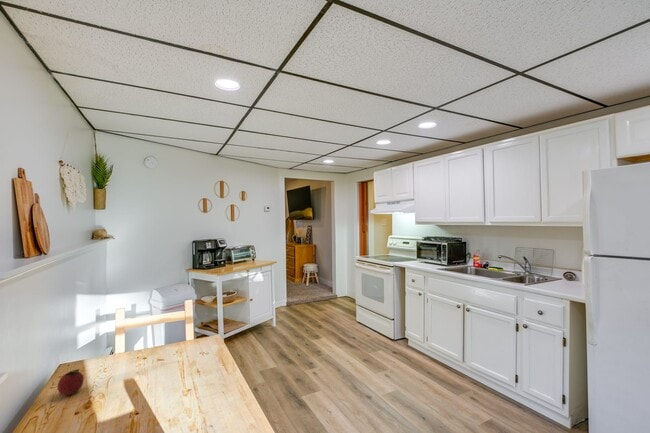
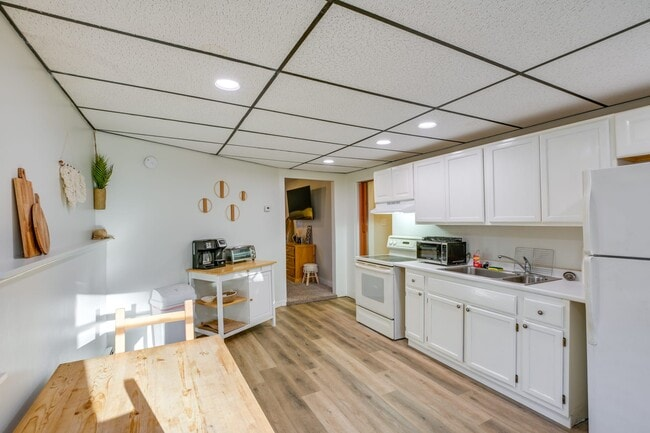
- fruit (71, 380)
